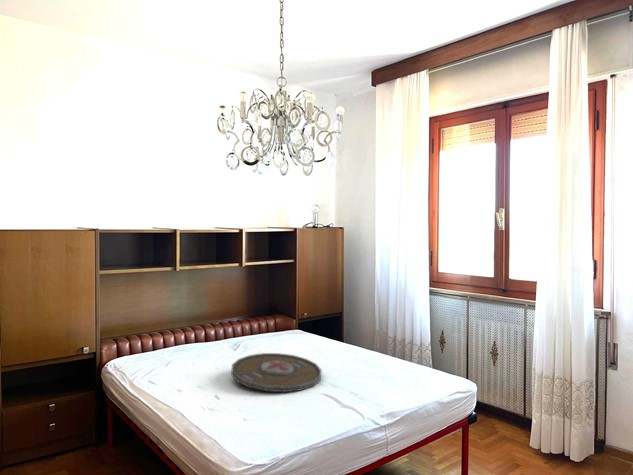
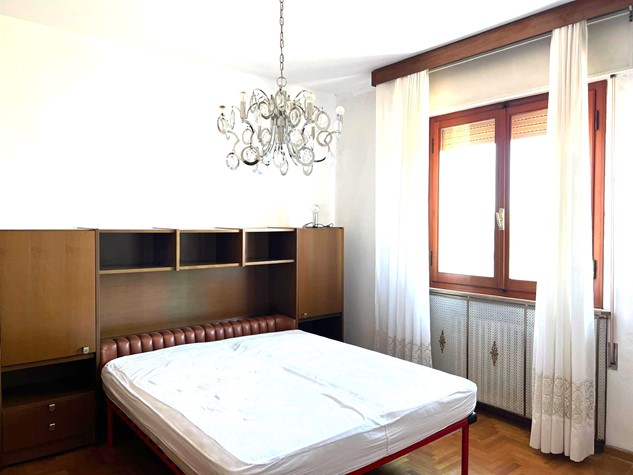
- serving tray (276, 370)
